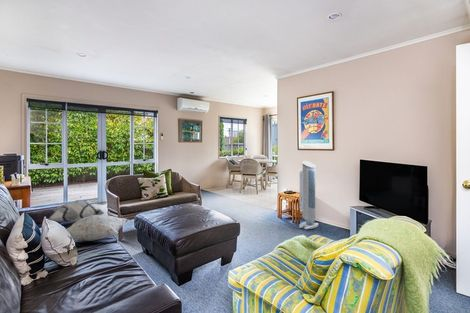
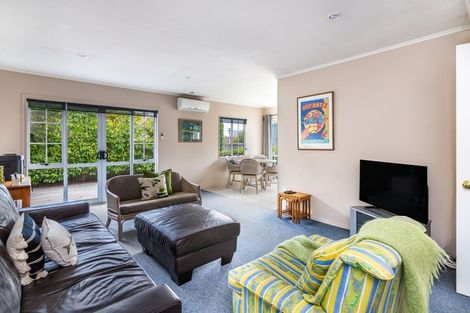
- decorative pillow (78, 211)
- decorative pillow (95, 227)
- air purifier (308, 193)
